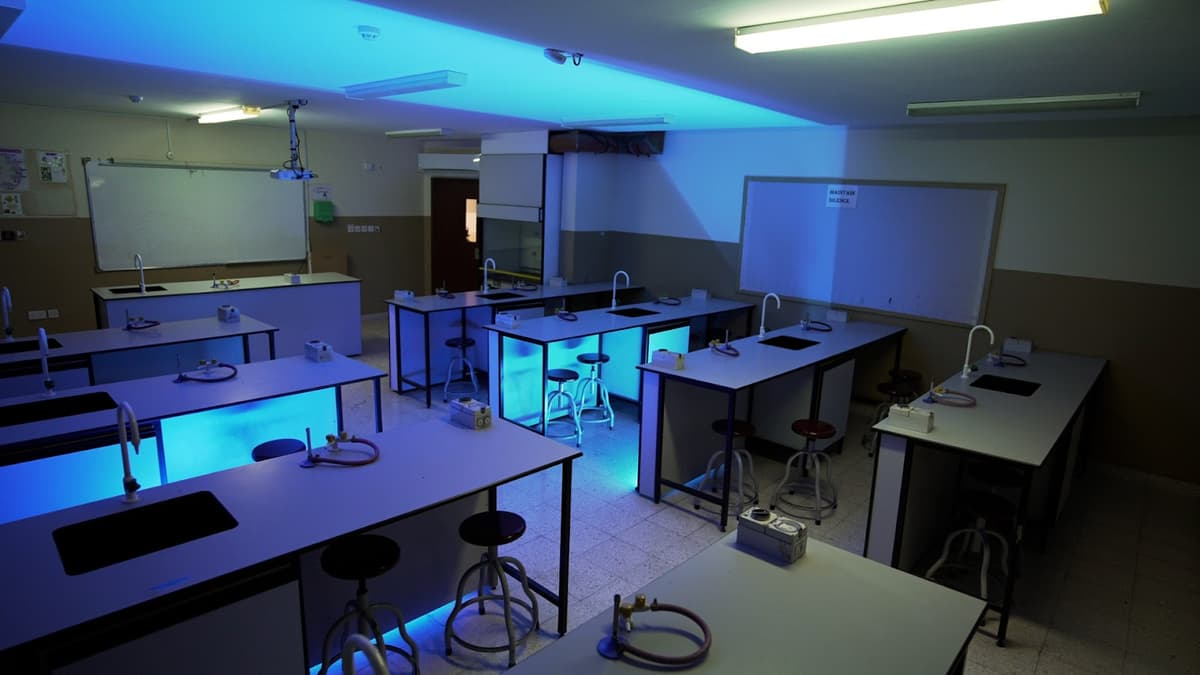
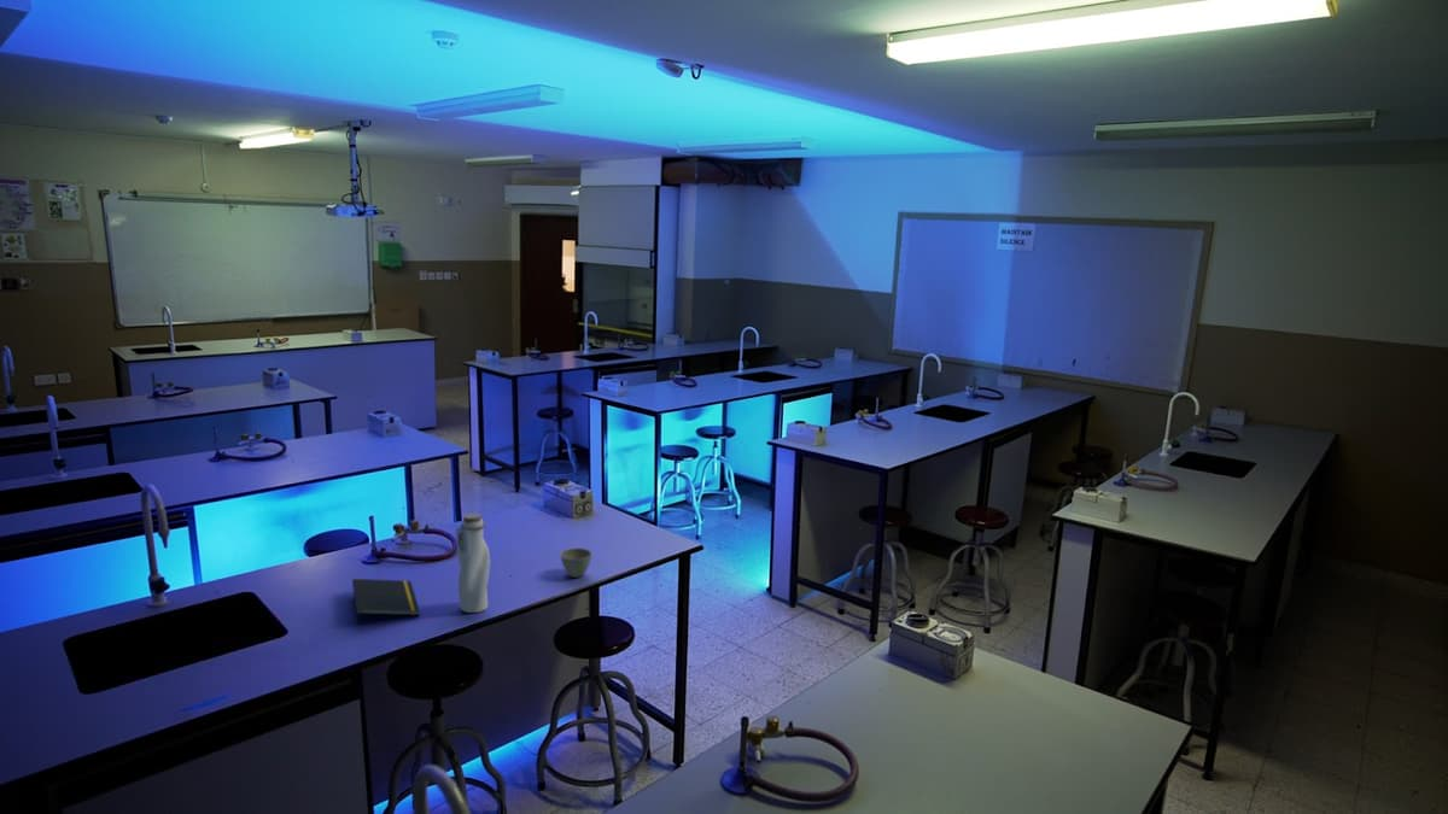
+ water bottle (472, 562)
+ flower pot (576, 563)
+ notepad (385, 596)
